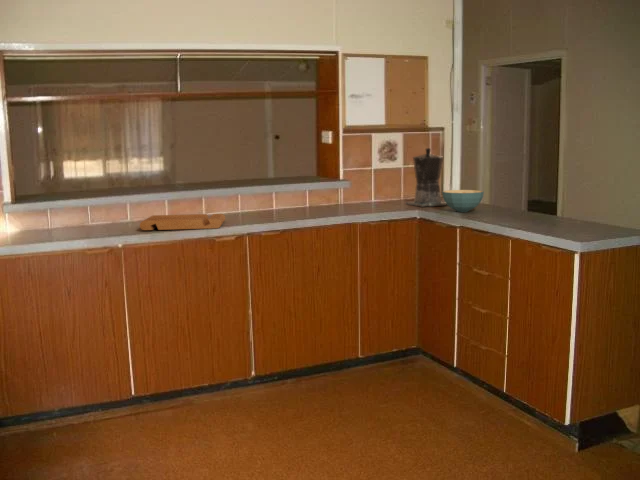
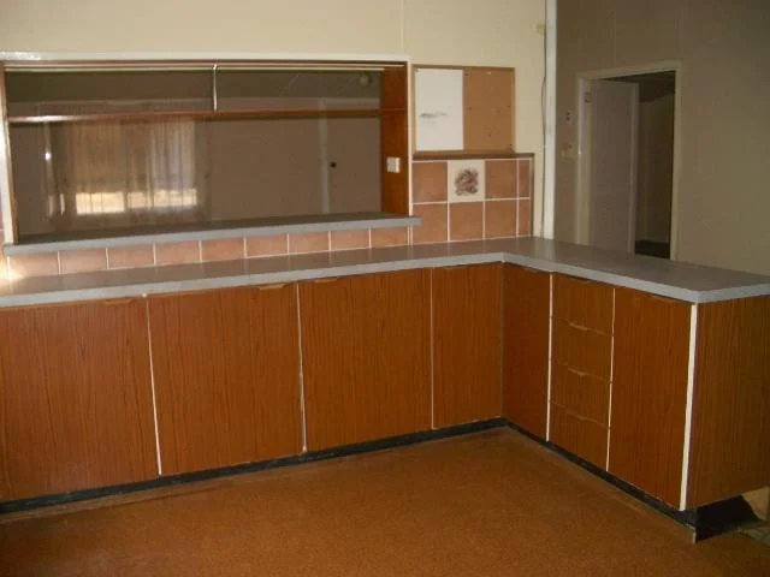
- cutting board (184, 221)
- cereal bowl (462, 201)
- coffee maker (427, 176)
